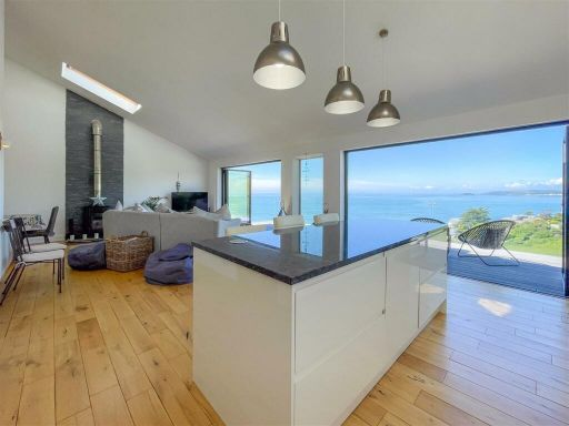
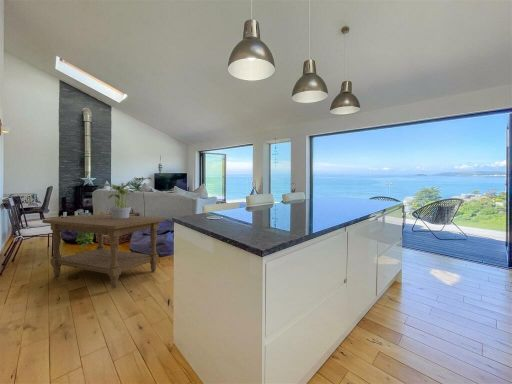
+ potted plant (121, 200)
+ decorative plant (84, 232)
+ coffee table (104, 247)
